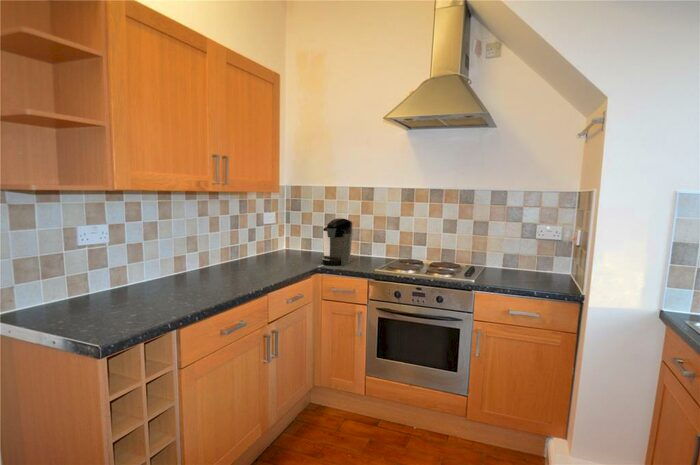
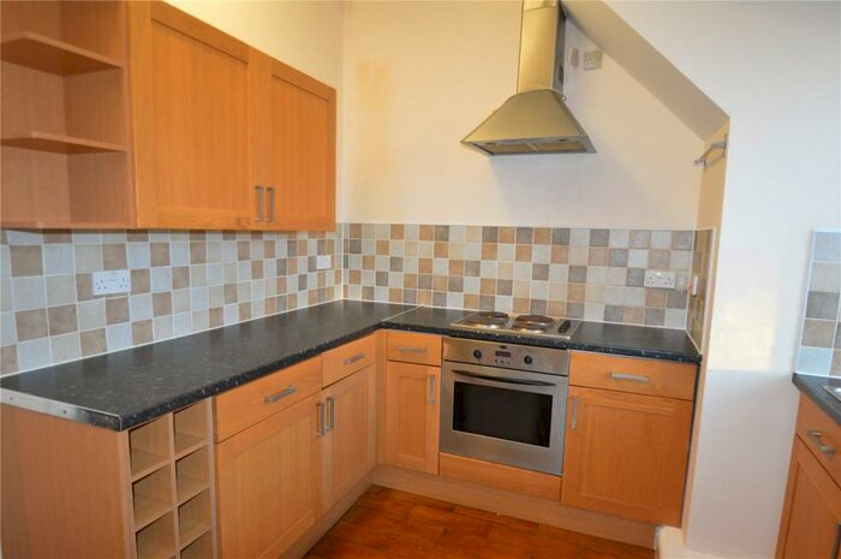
- coffee maker (332, 239)
